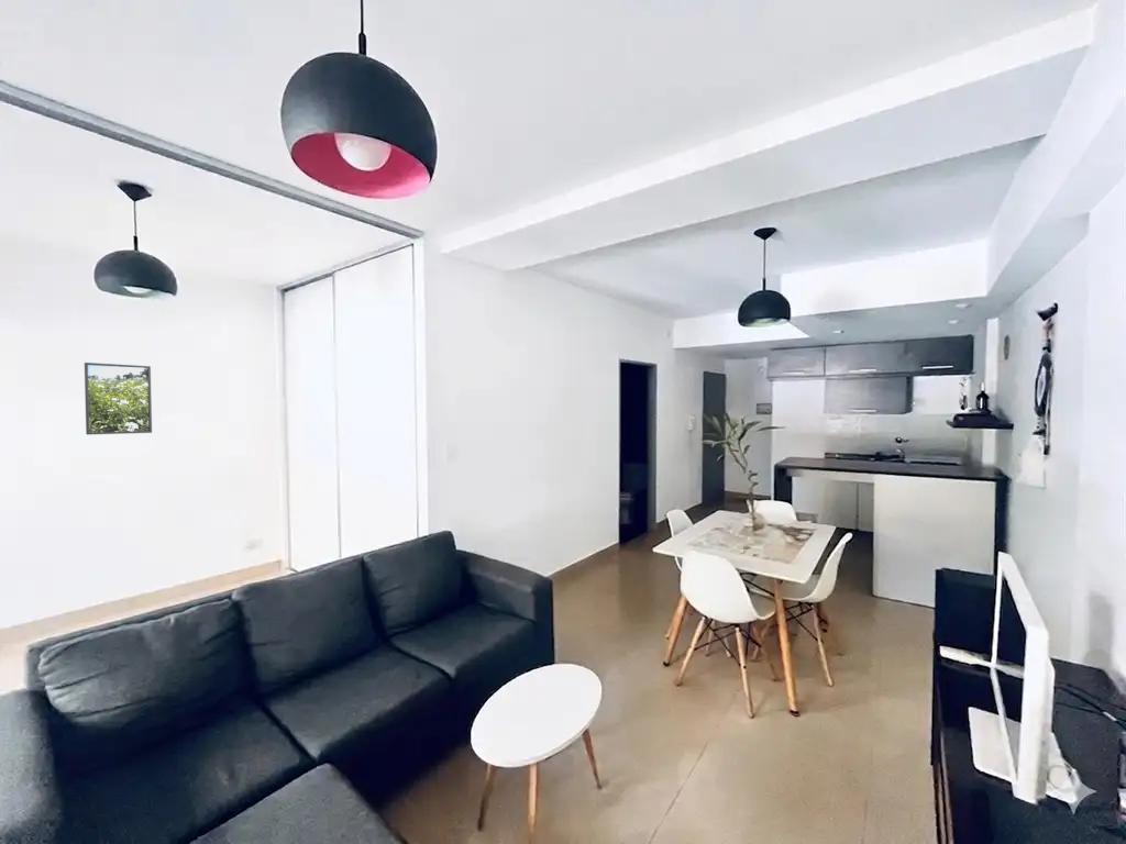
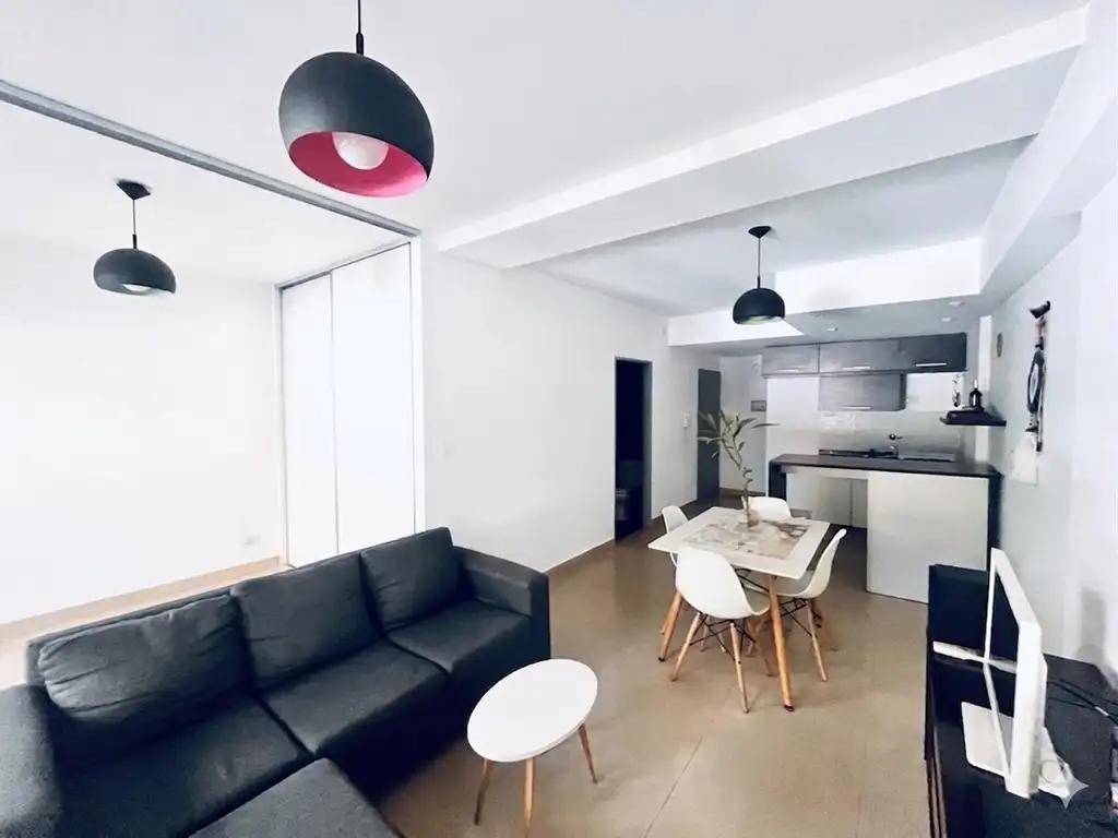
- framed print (119, 399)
